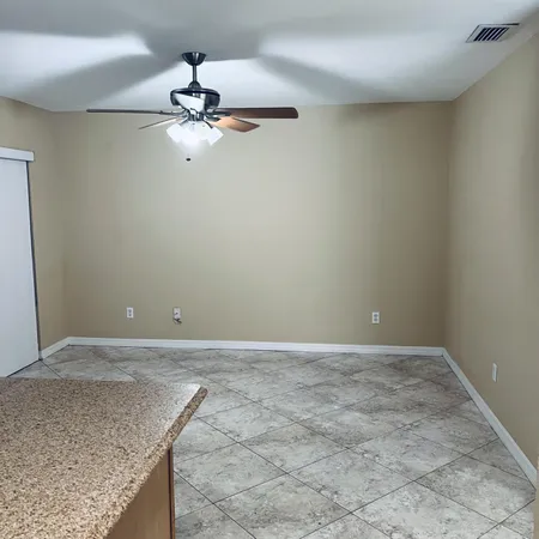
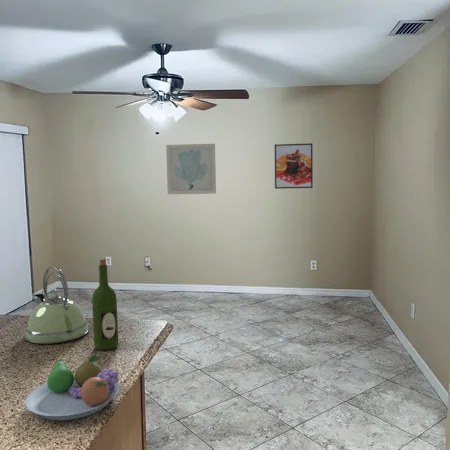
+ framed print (293, 166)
+ wall art (191, 169)
+ kettle (53, 299)
+ fruit bowl (73, 383)
+ wine bottle (104, 303)
